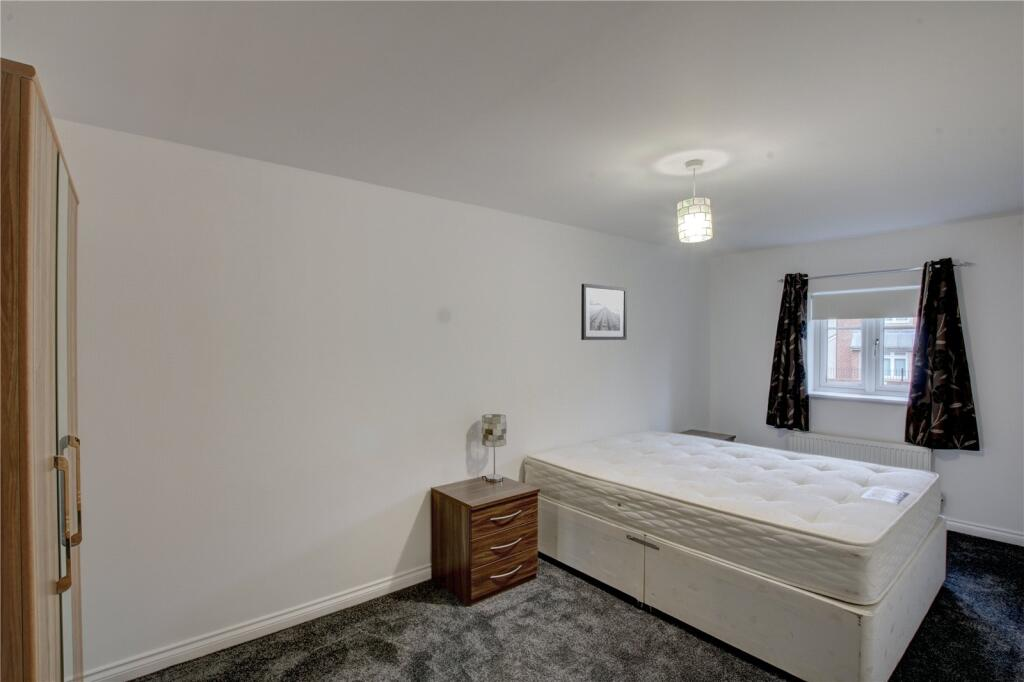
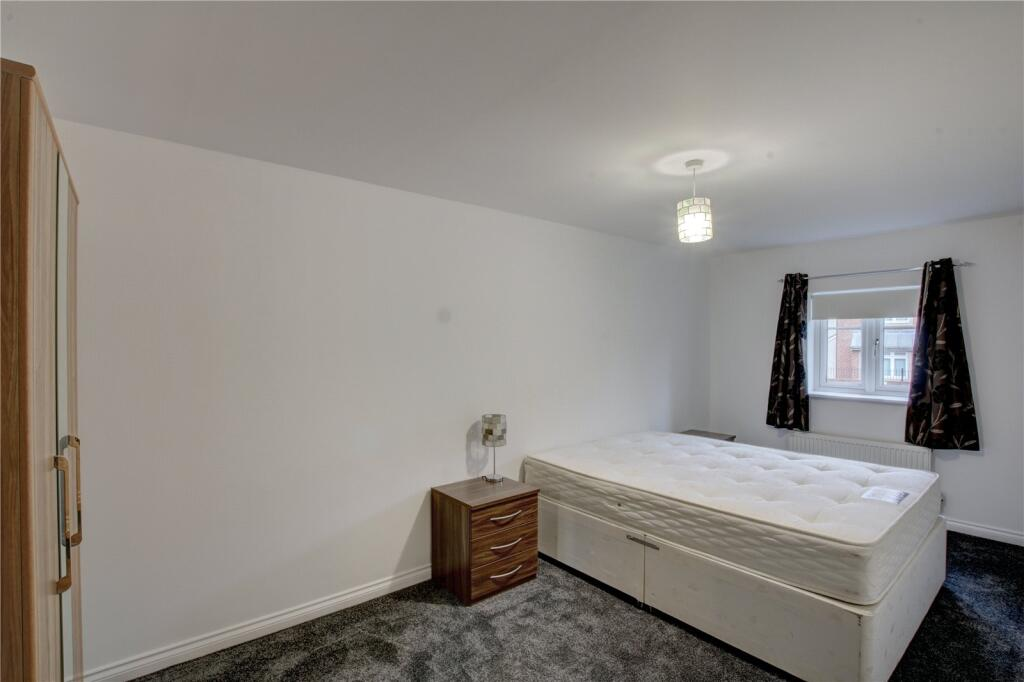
- wall art (604, 312)
